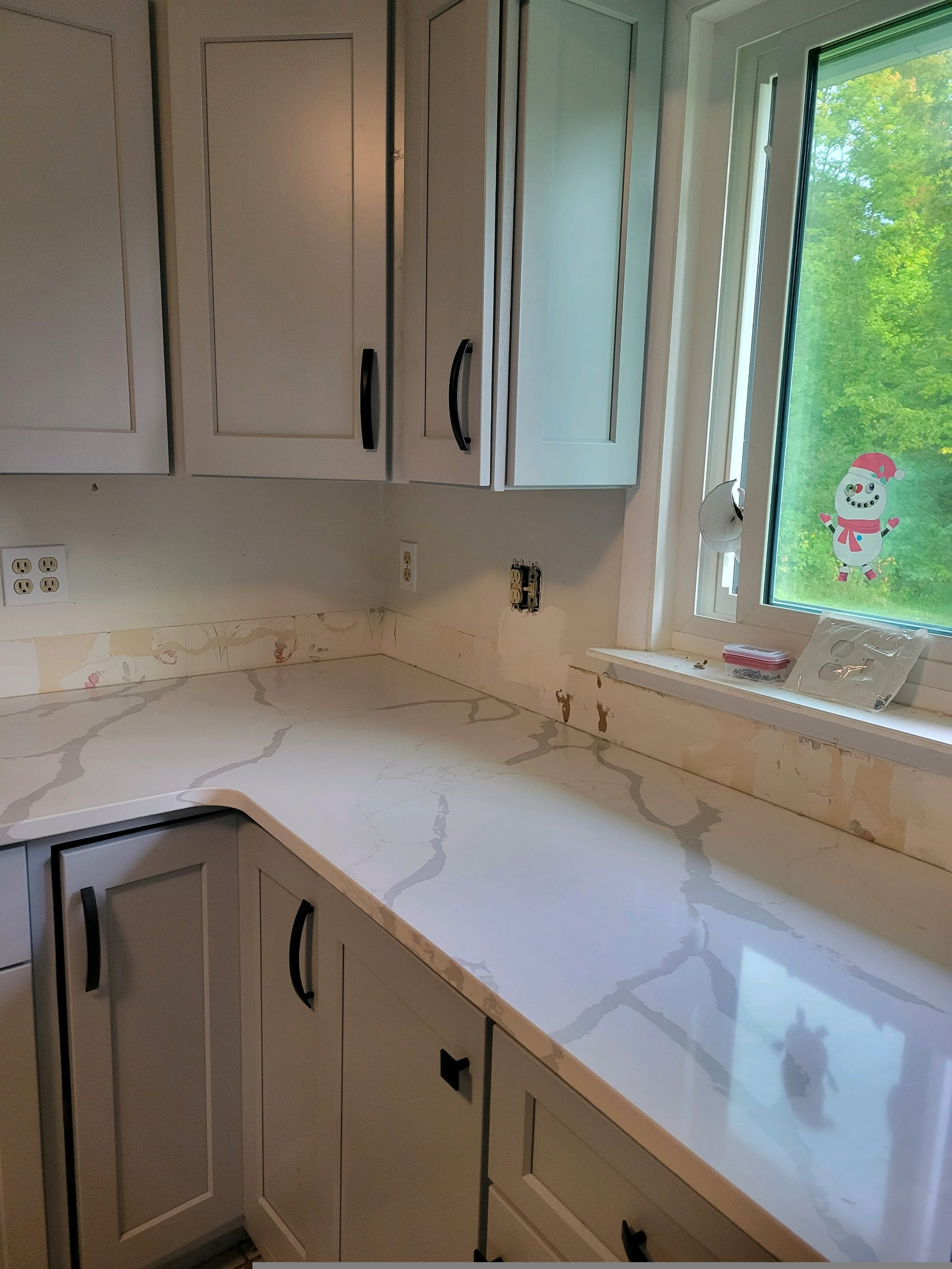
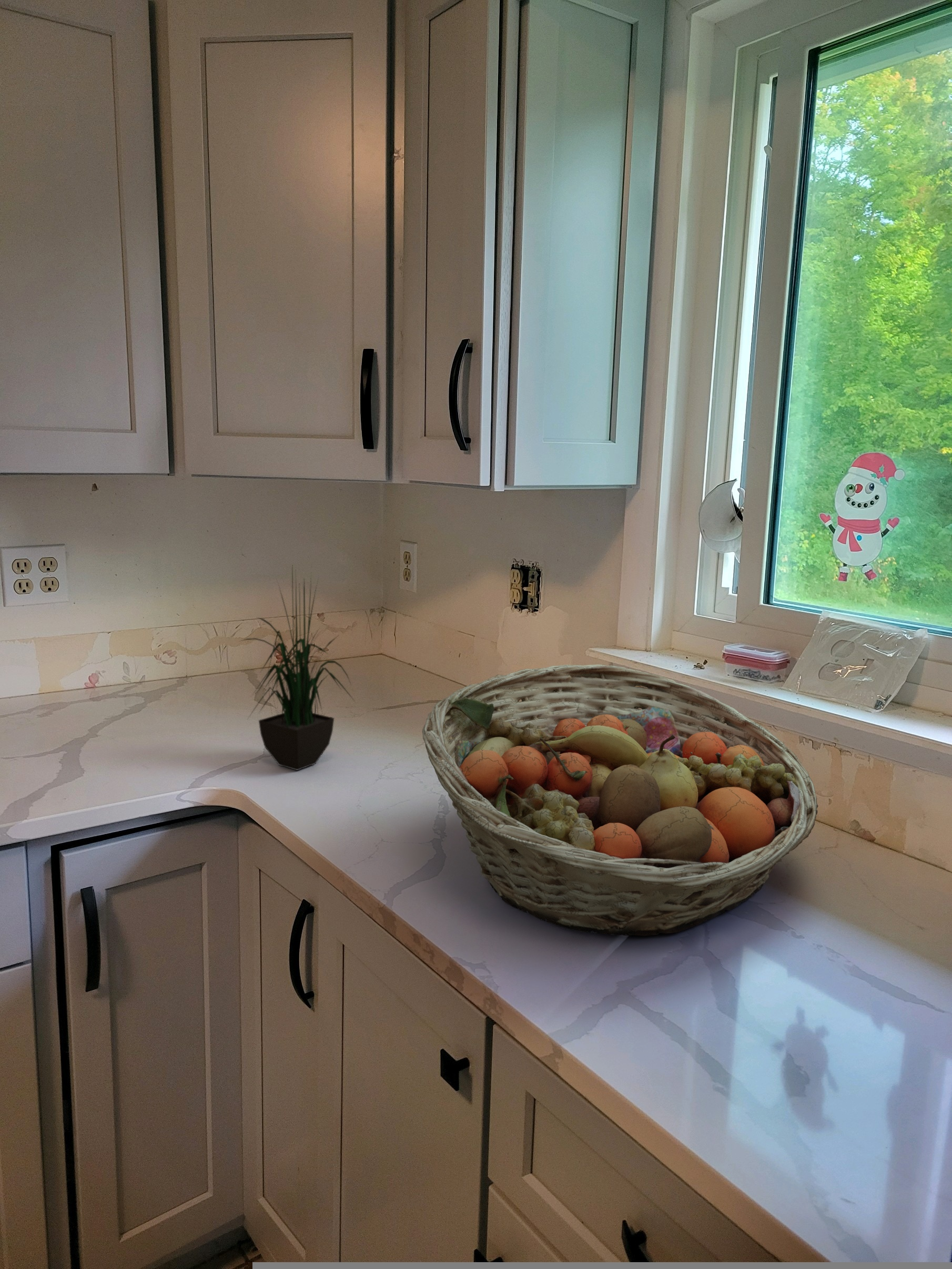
+ potted plant (298, 654)
+ fruit basket (621, 784)
